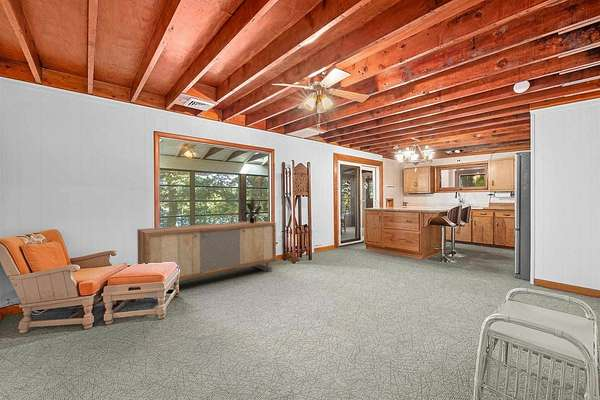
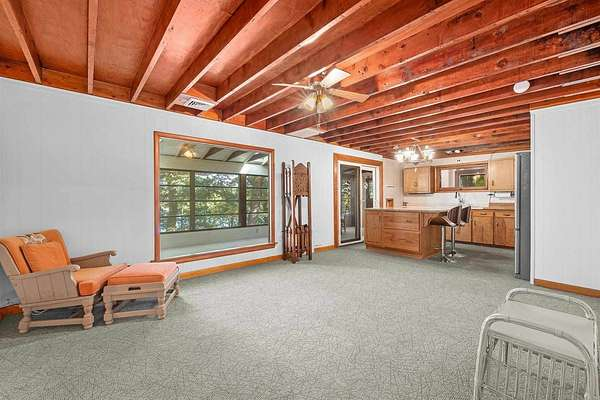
- potted plant (250, 210)
- sideboard (214, 252)
